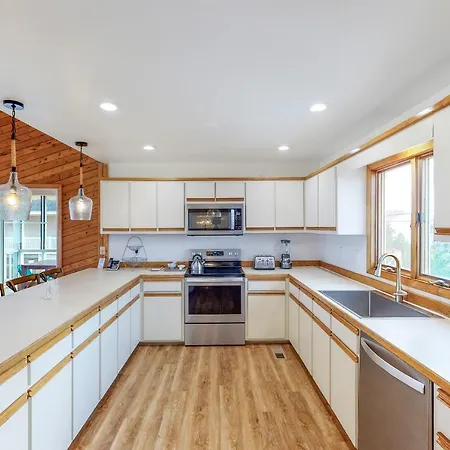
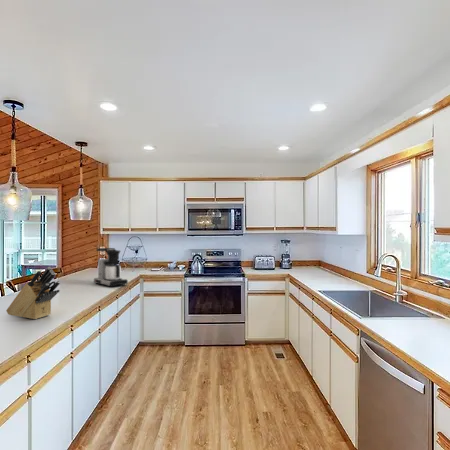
+ knife block (33, 291)
+ coffee maker (110, 266)
